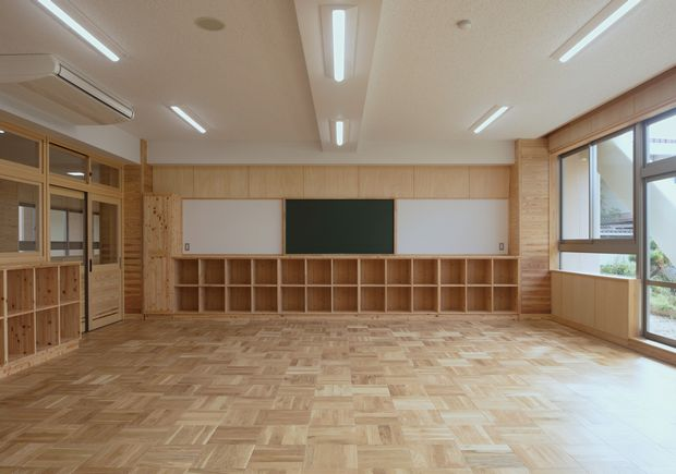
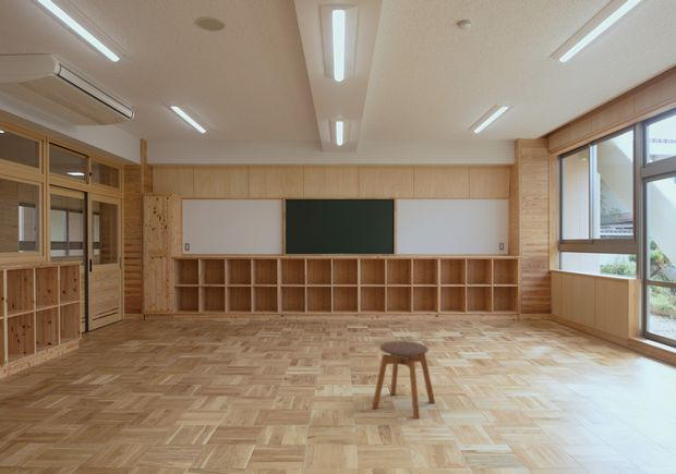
+ stool (410, 375)
